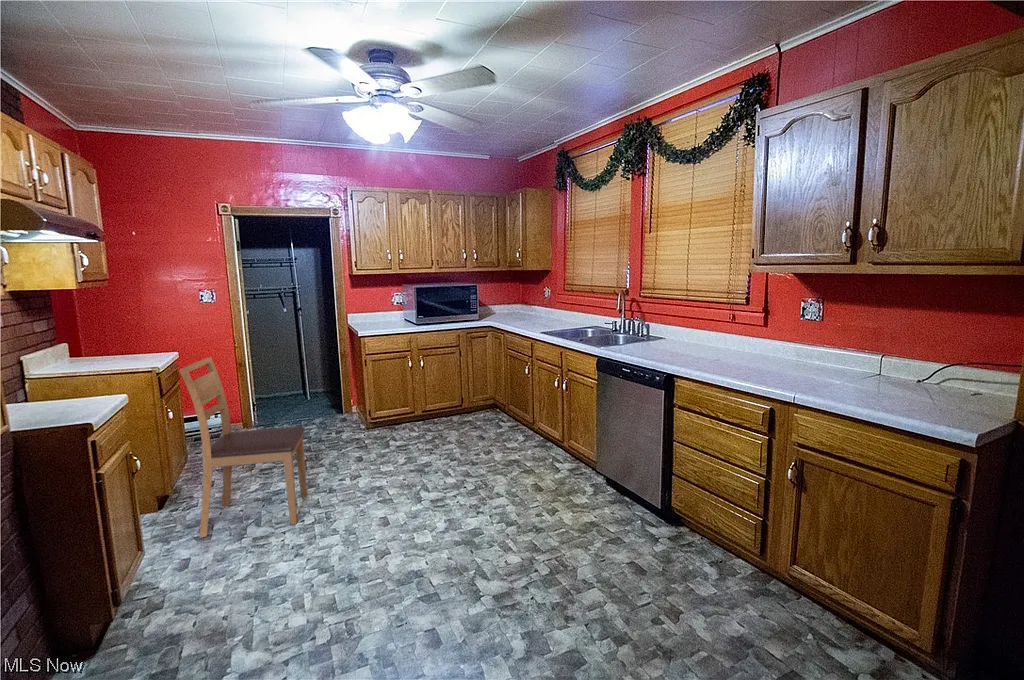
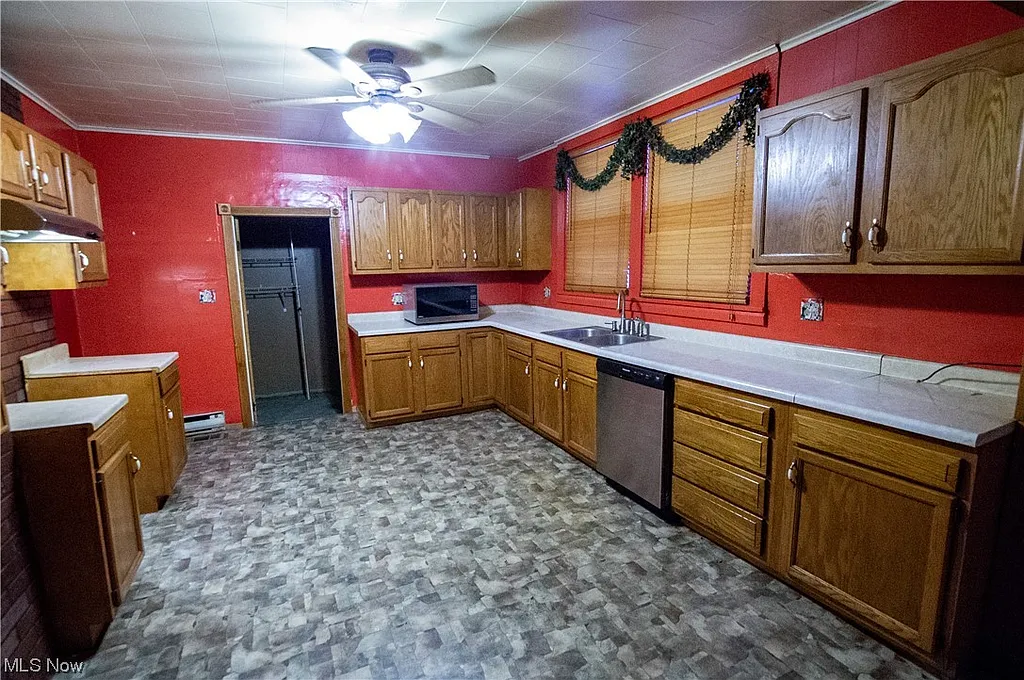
- chair (249, 438)
